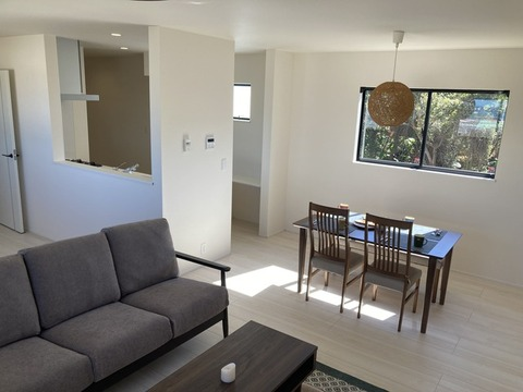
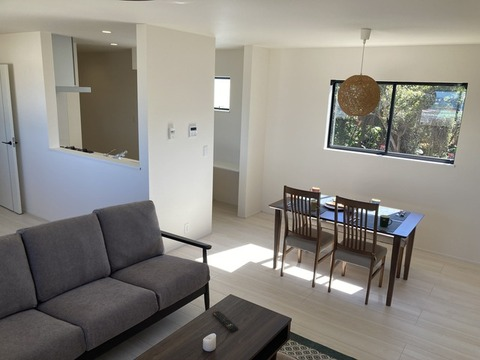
+ remote control (224, 321)
